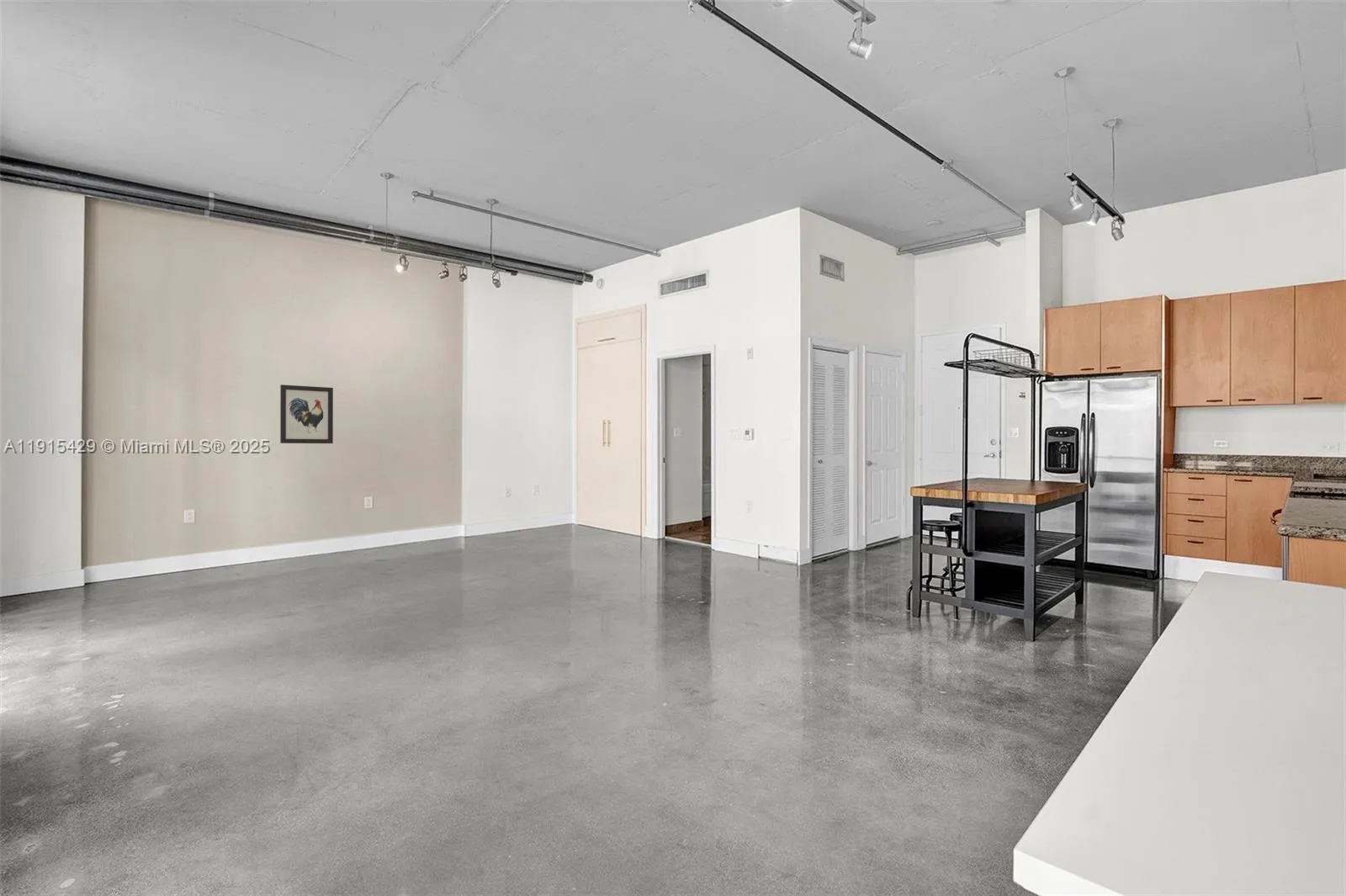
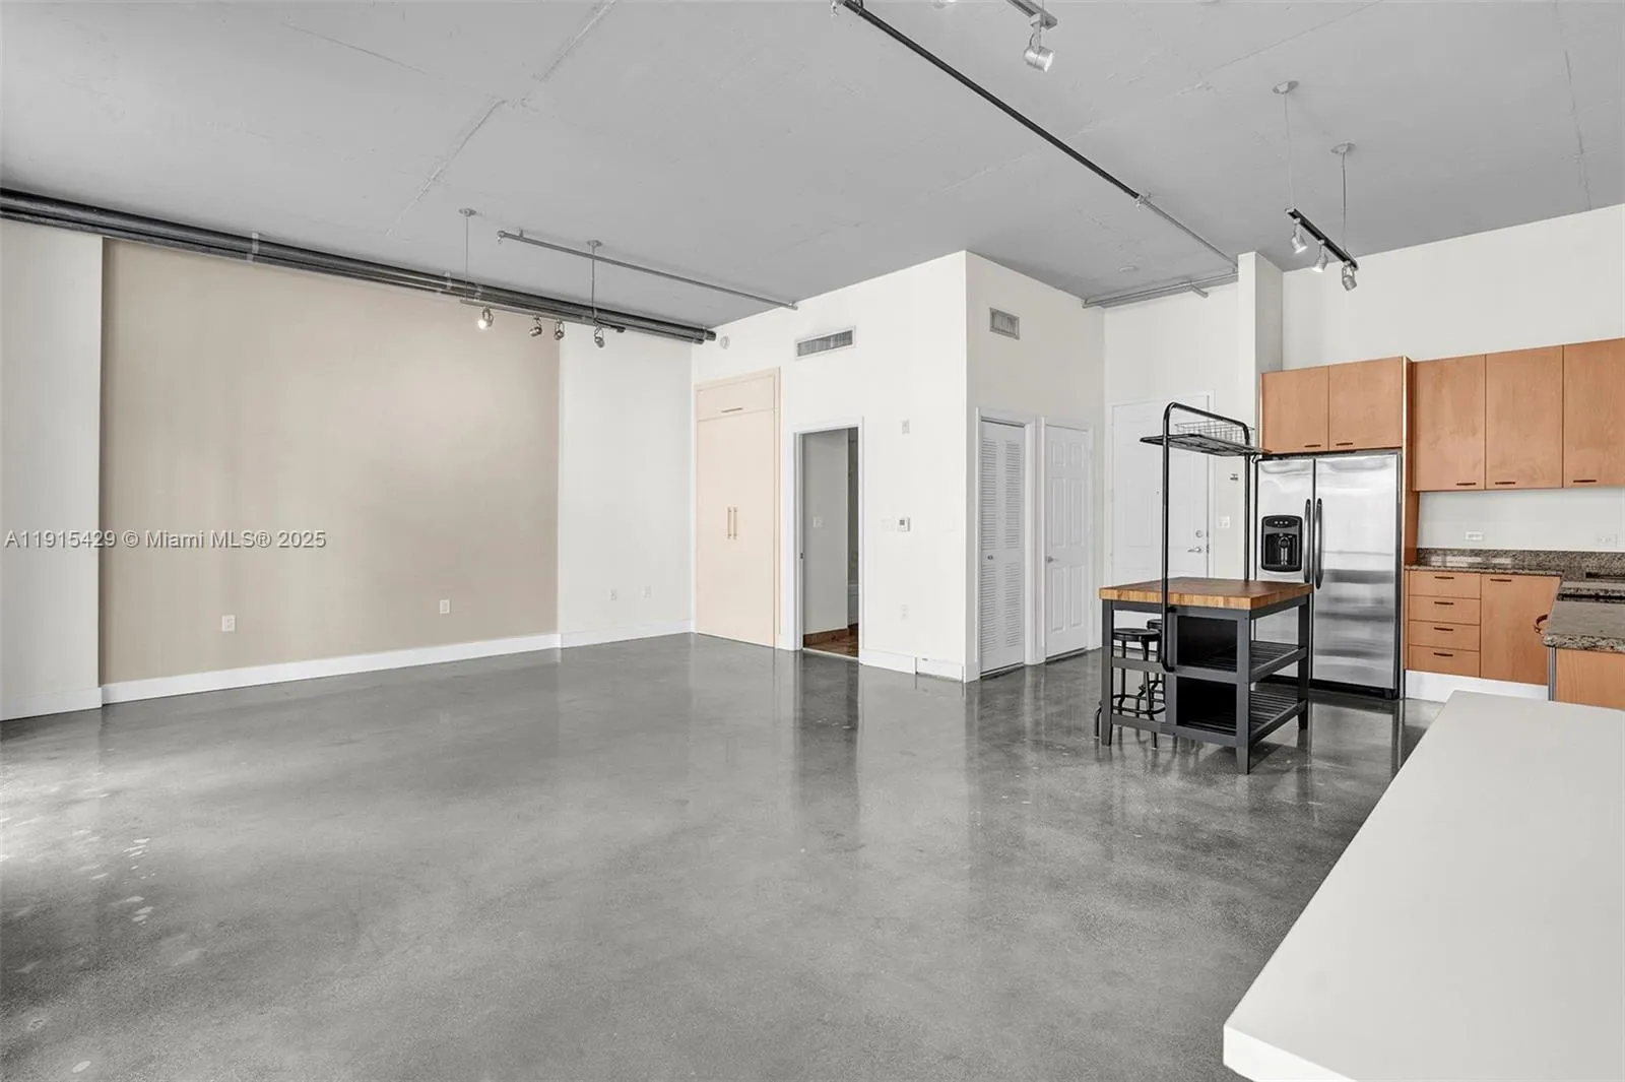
- wall art (307, 415)
